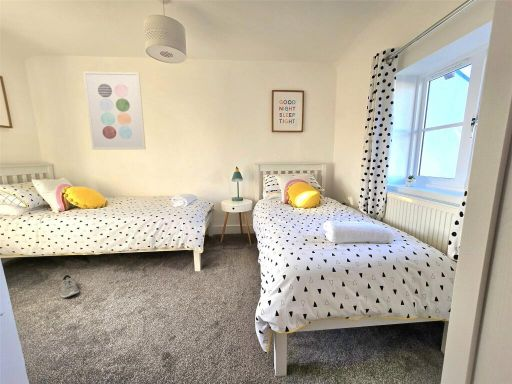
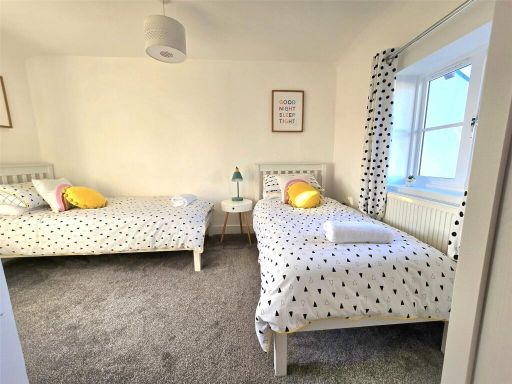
- sneaker (67, 285)
- wall art (115, 111)
